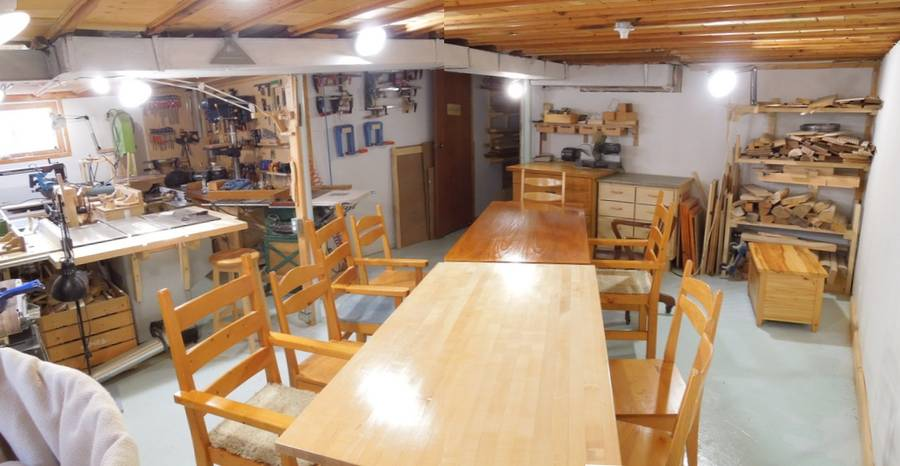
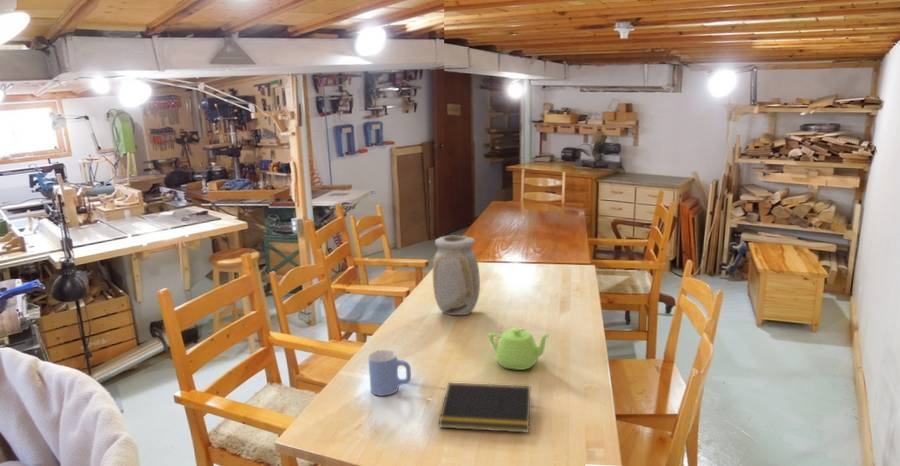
+ teapot (519, 346)
+ mug (389, 373)
+ notepad (486, 406)
+ vase (456, 275)
